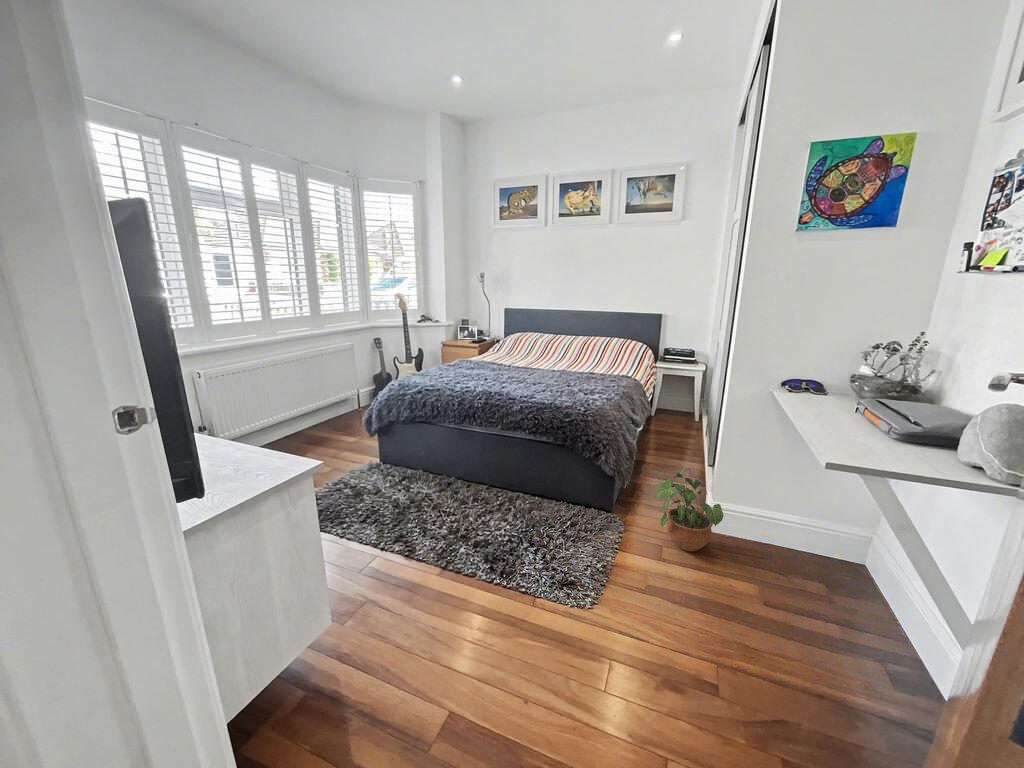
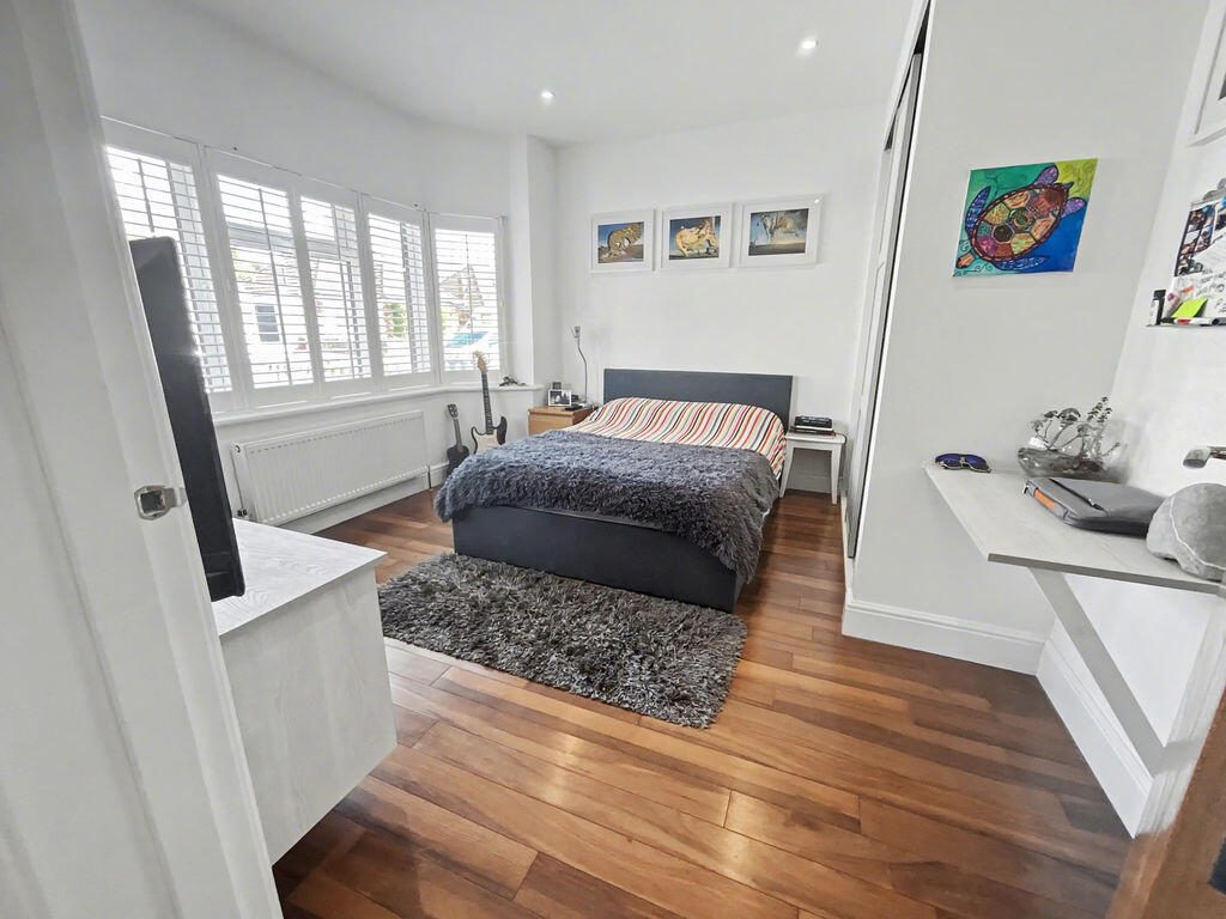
- potted plant (686, 506)
